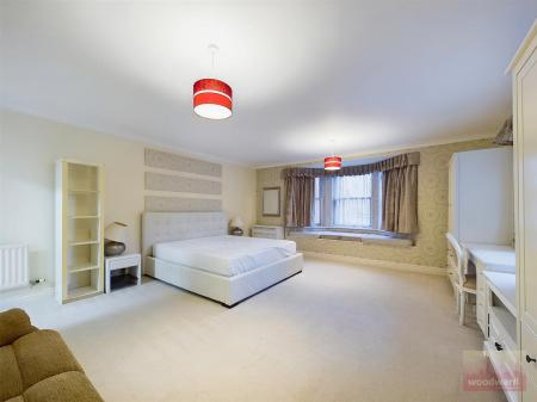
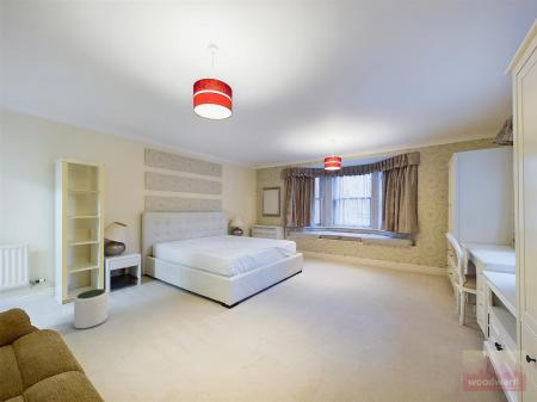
+ plant pot (91, 308)
